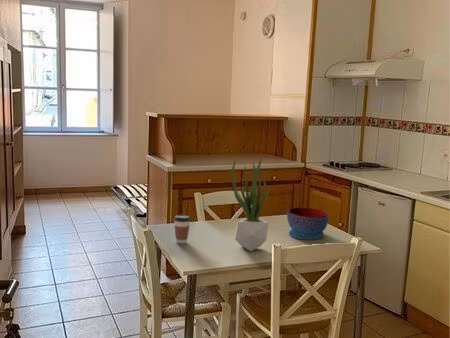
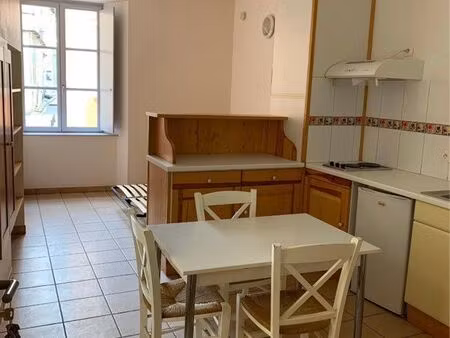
- coffee cup (181, 229)
- potted plant (249, 203)
- bowl (307, 223)
